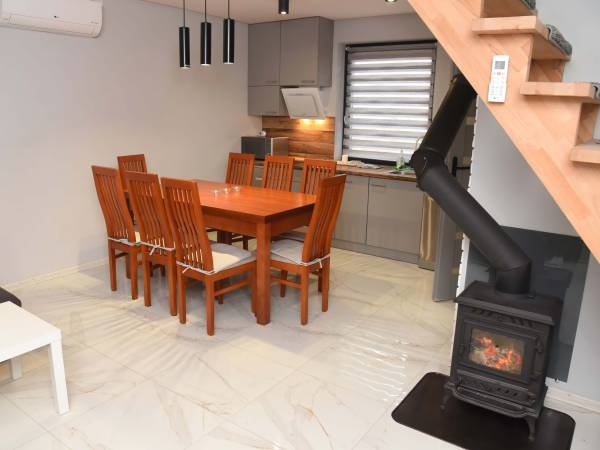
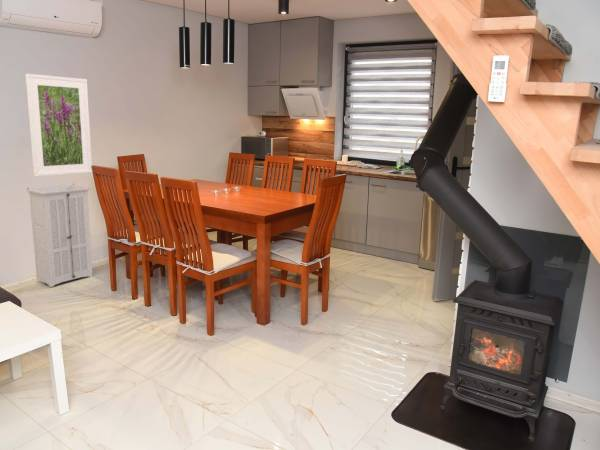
+ storage cabinet (62, 234)
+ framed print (61, 126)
